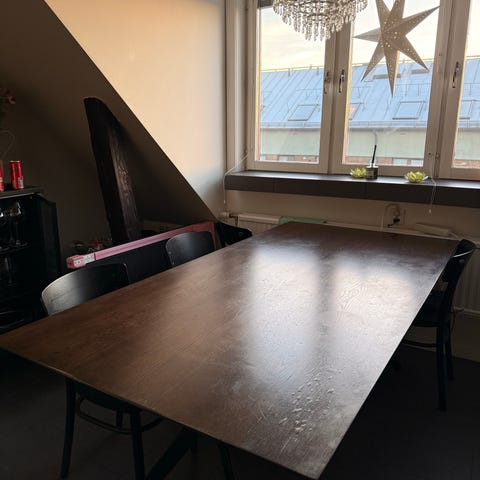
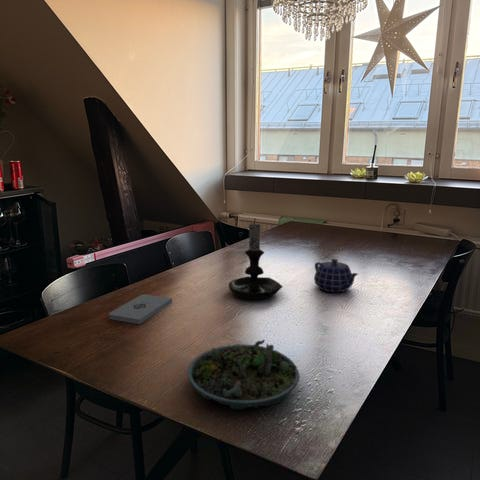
+ notepad (141, 308)
+ candle holder (255, 256)
+ succulent planter (243, 362)
+ teapot (335, 274)
